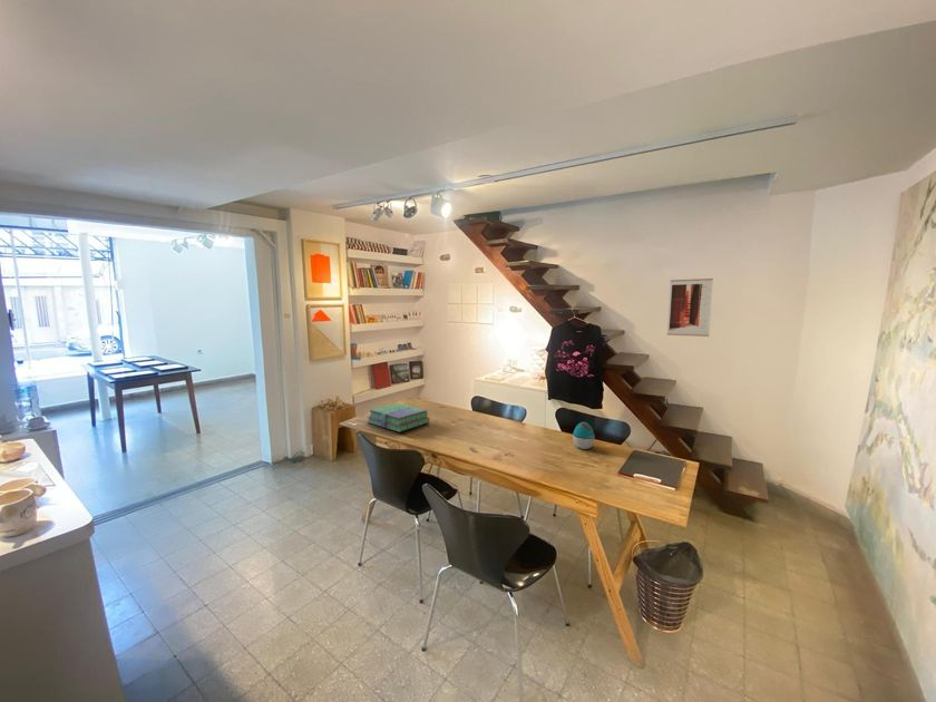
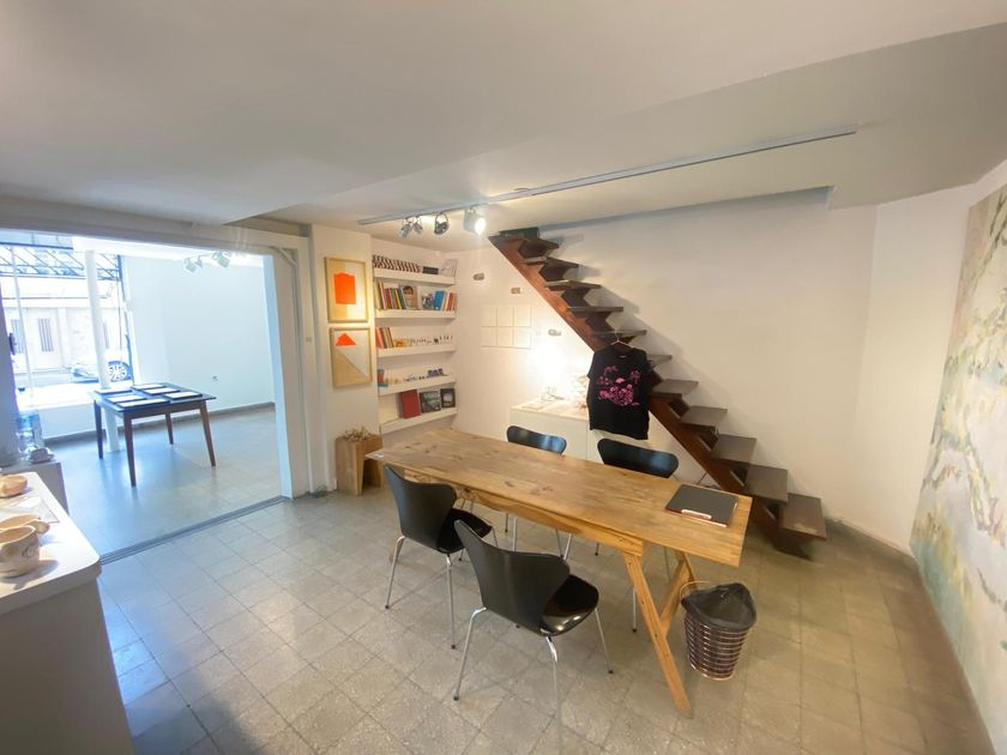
- decorative egg (583, 433)
- wall art (689, 308)
- stack of books (398, 416)
